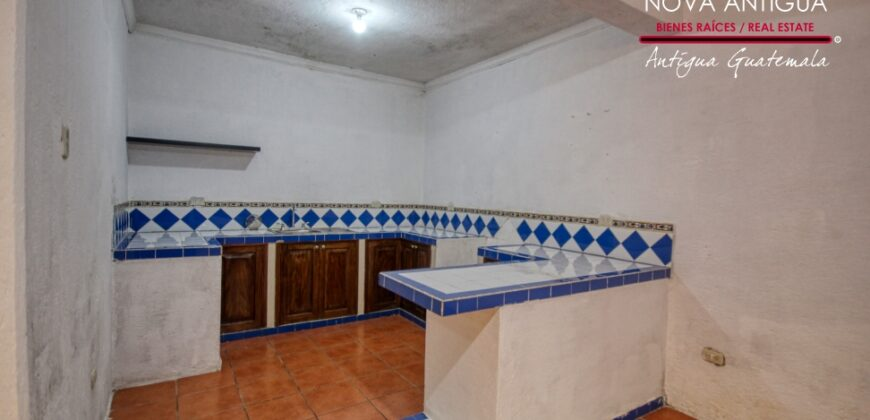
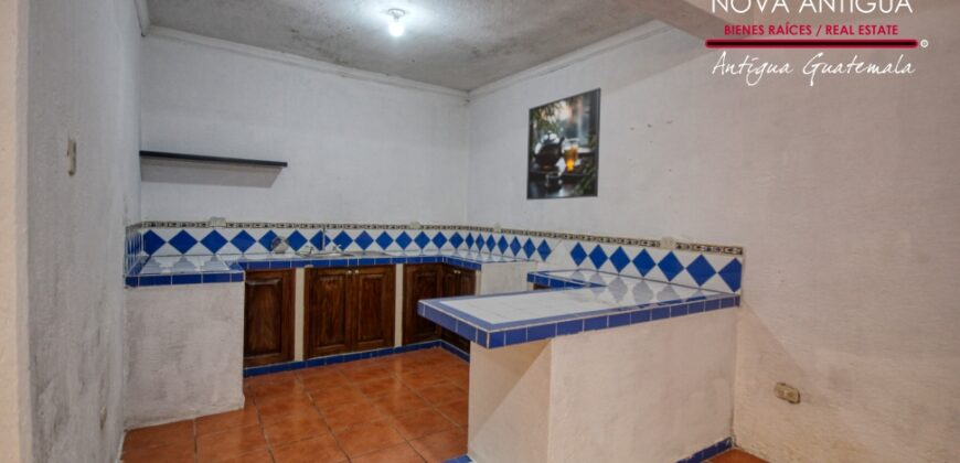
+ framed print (559, 149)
